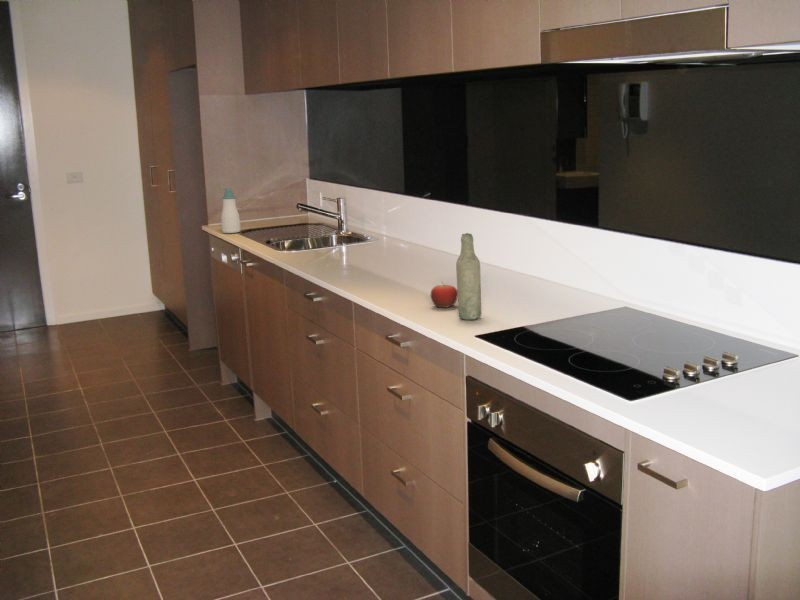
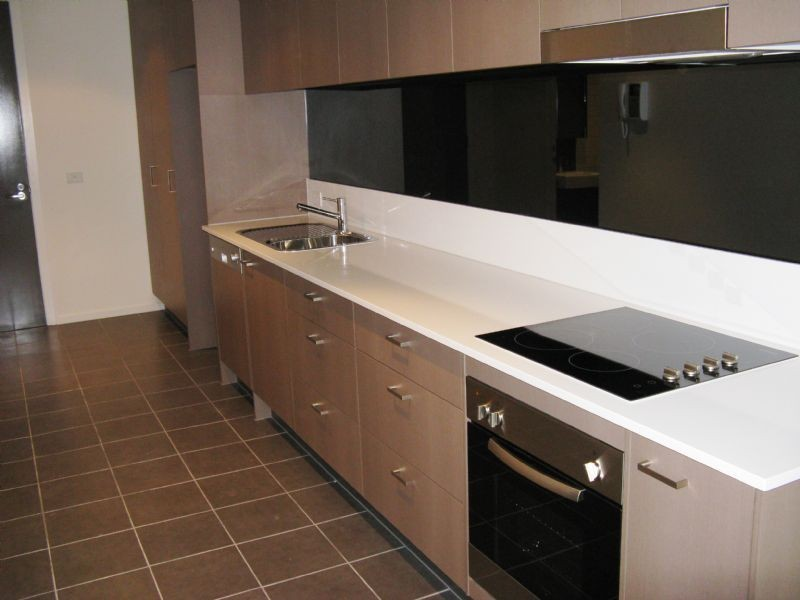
- bottle (468, 276)
- fruit (444, 294)
- soap bottle (229, 210)
